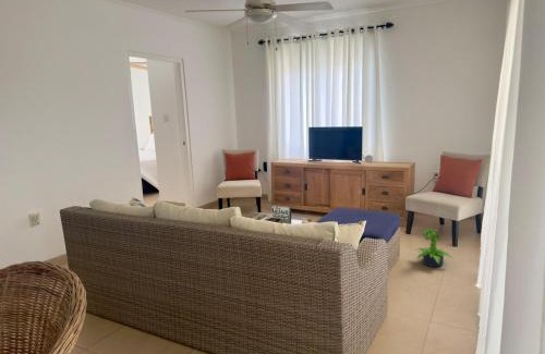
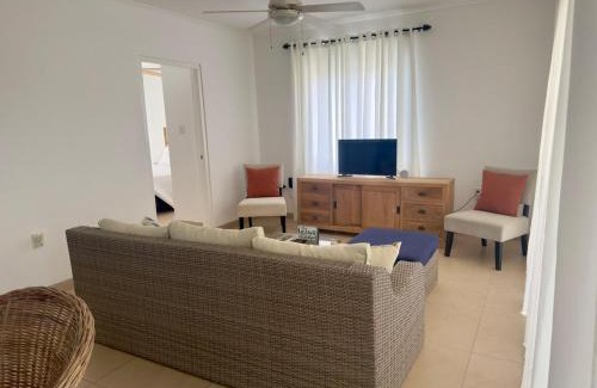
- potted plant (433, 245)
